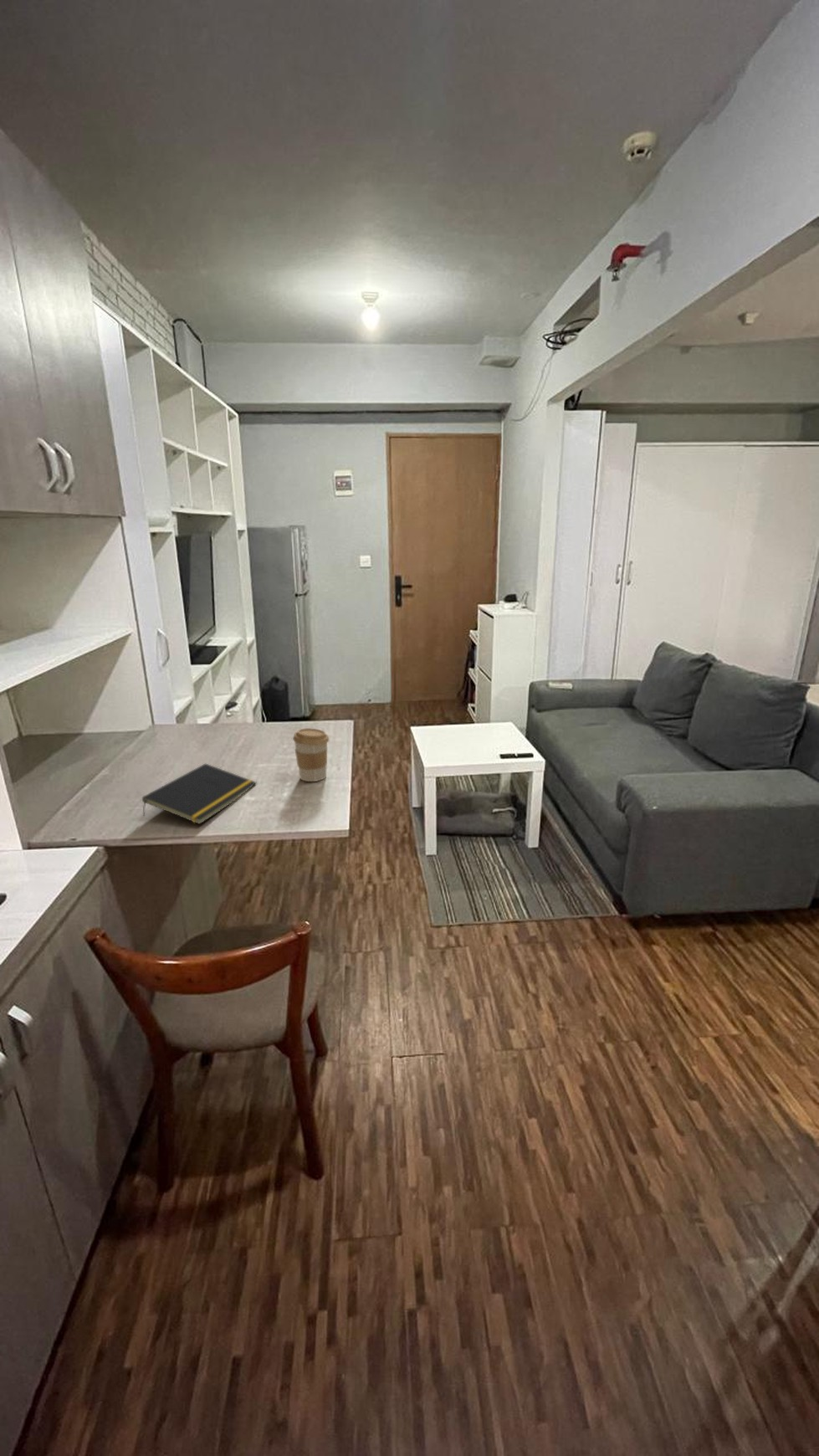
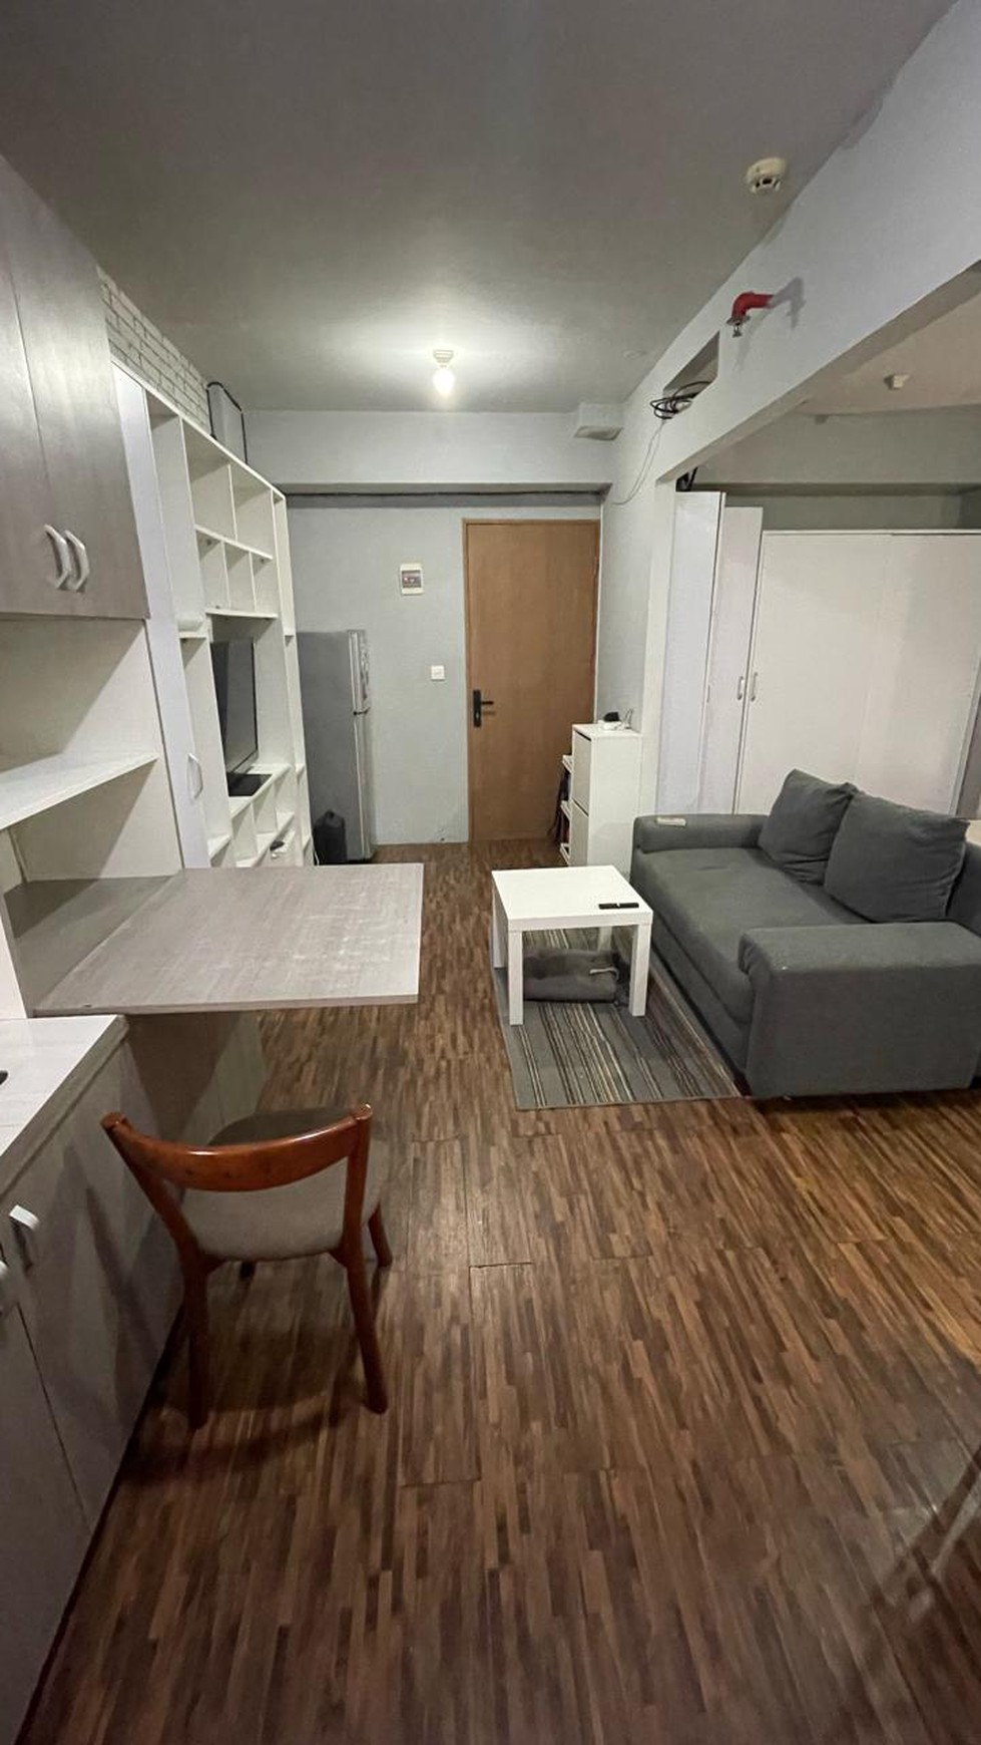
- coffee cup (311, 753)
- notepad (202, 791)
